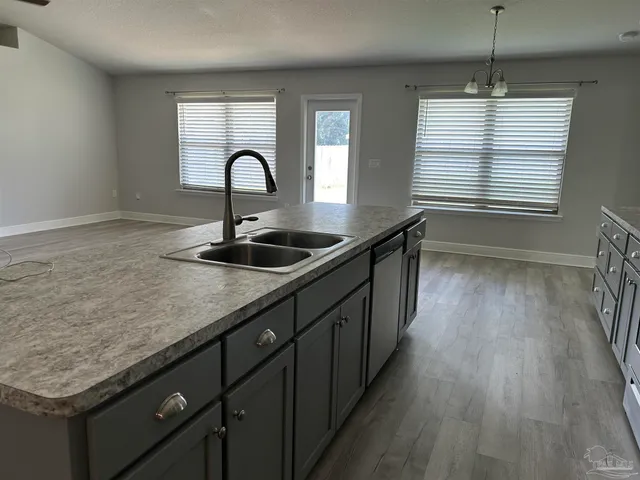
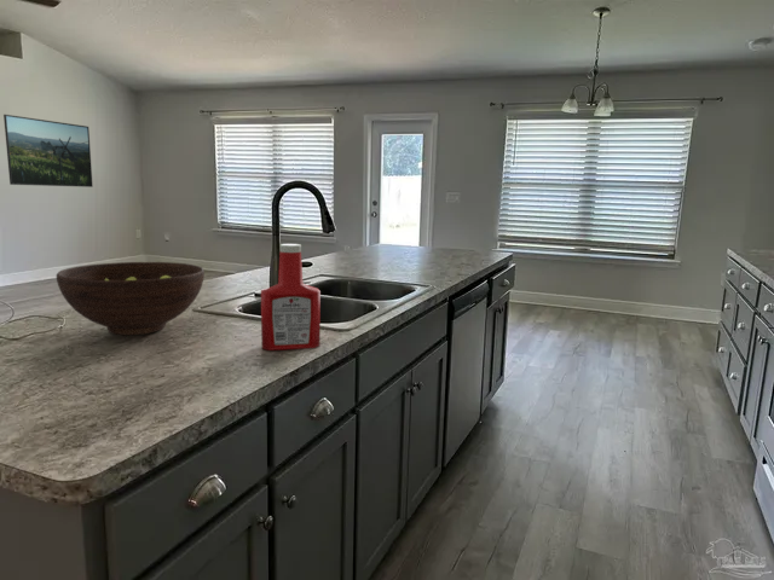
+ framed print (51, 153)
+ soap bottle (290, 296)
+ fruit bowl (135, 300)
